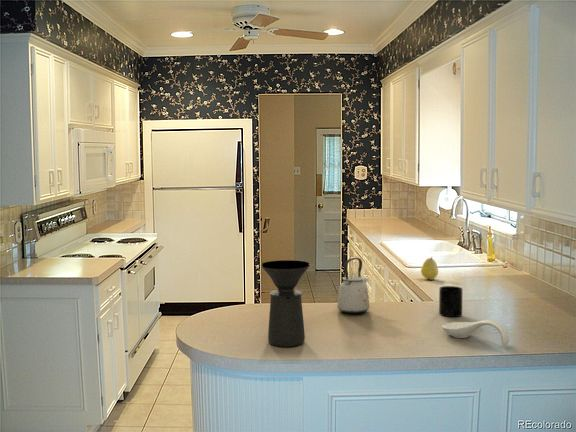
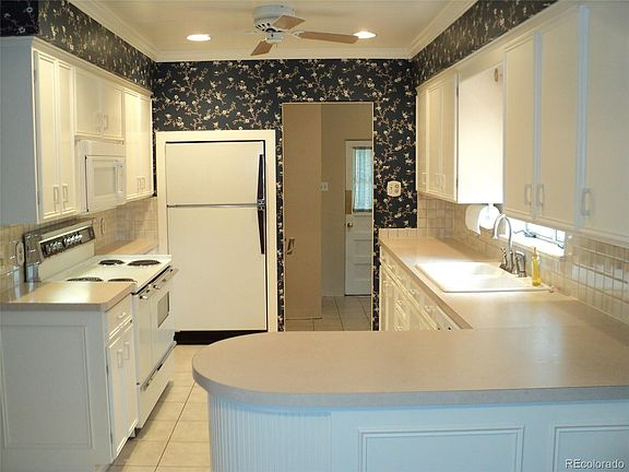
- fruit (429, 267)
- mug (452, 301)
- spoon rest (474, 328)
- kettle (356, 284)
- coffee maker (286, 303)
